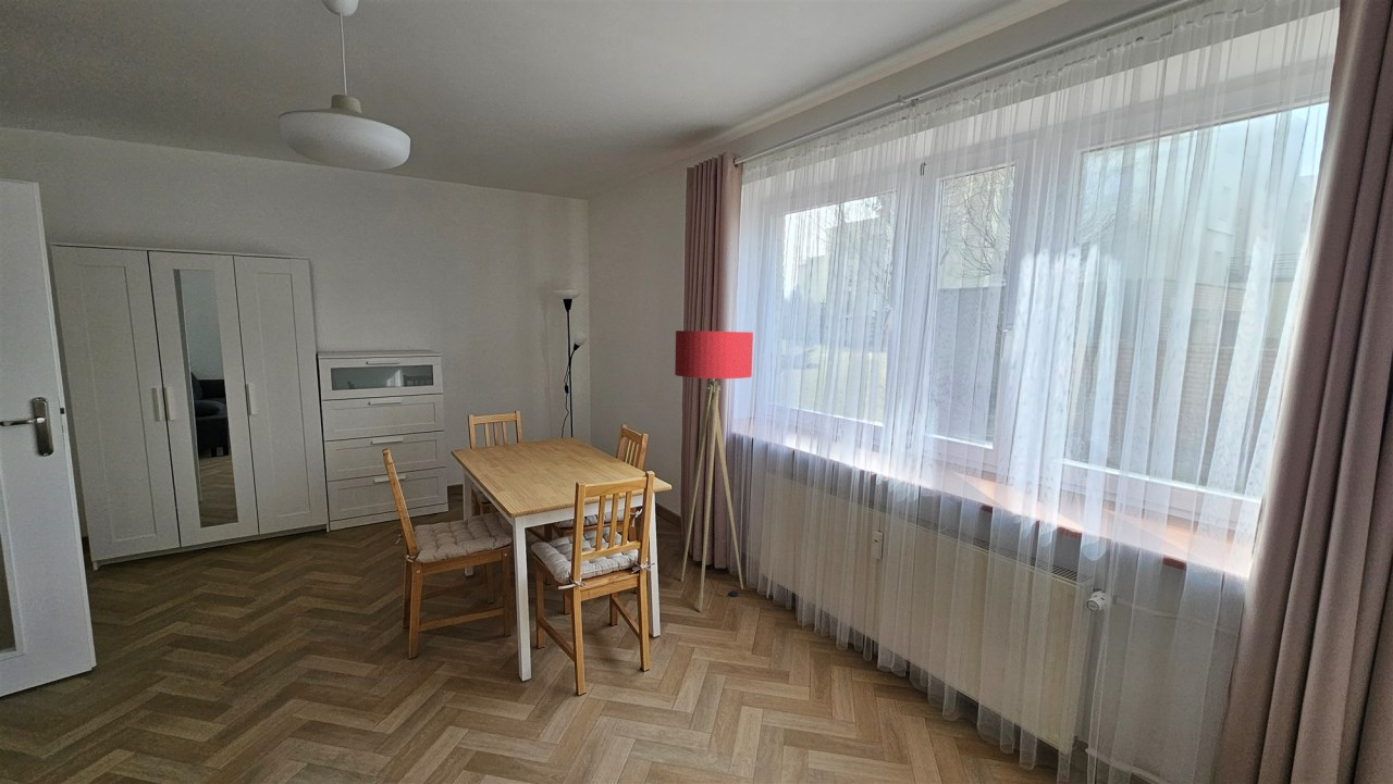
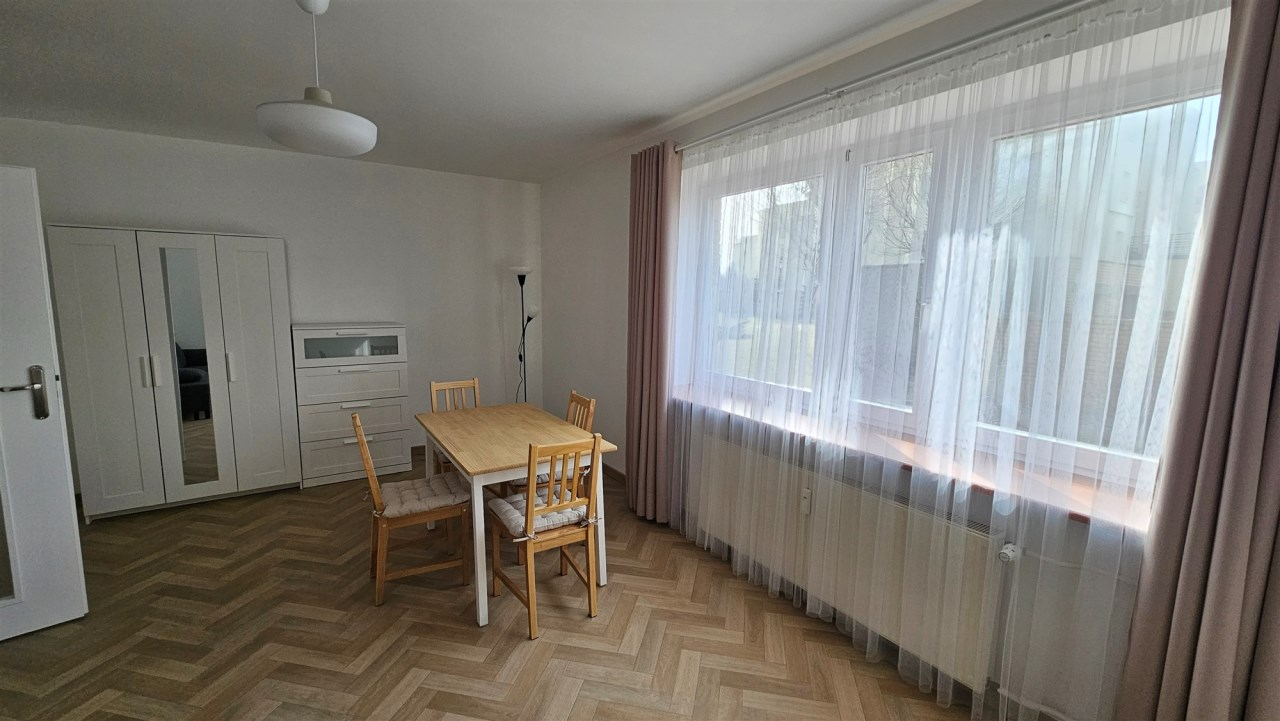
- floor lamp (711, 465)
